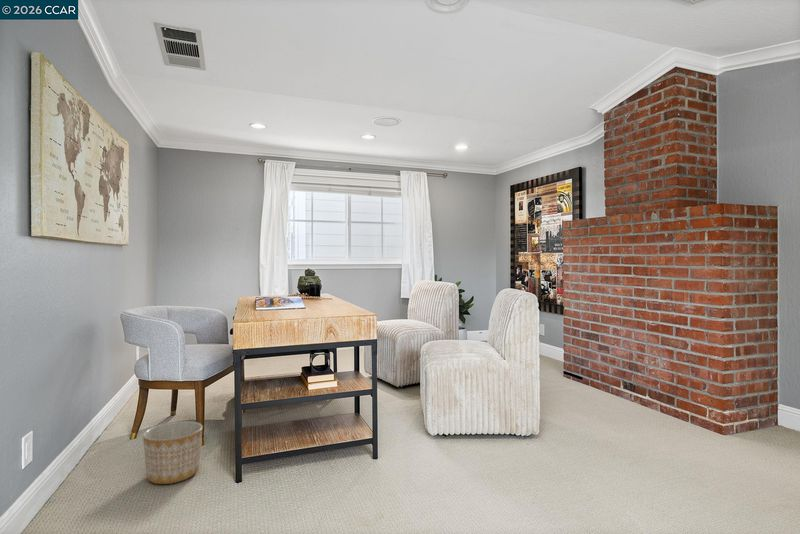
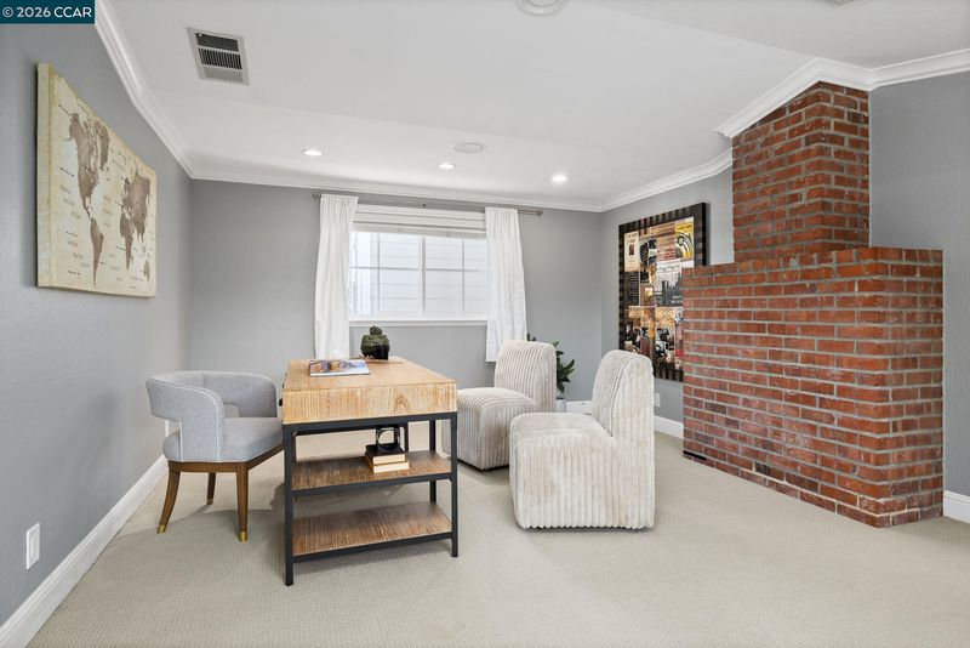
- planter (173, 452)
